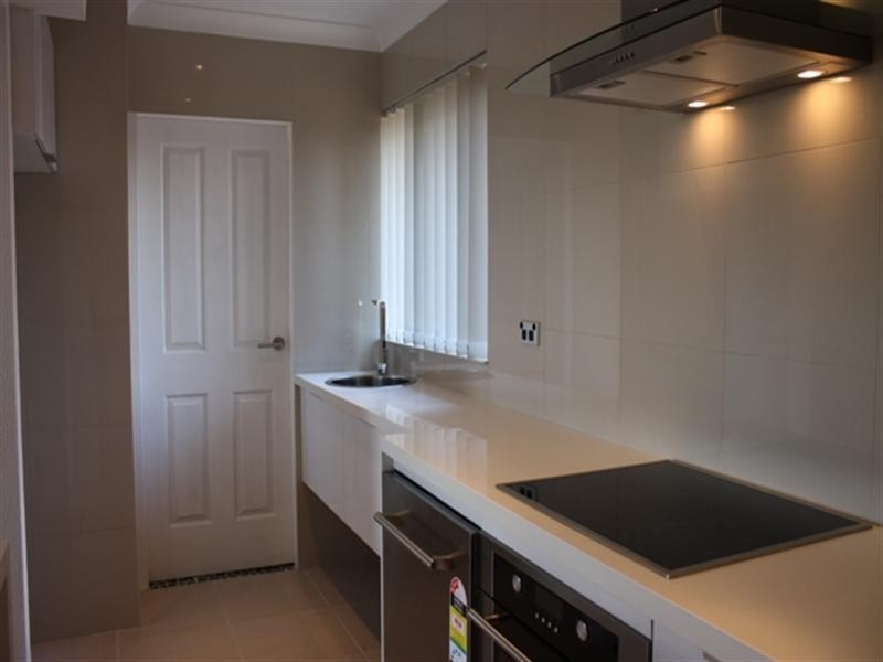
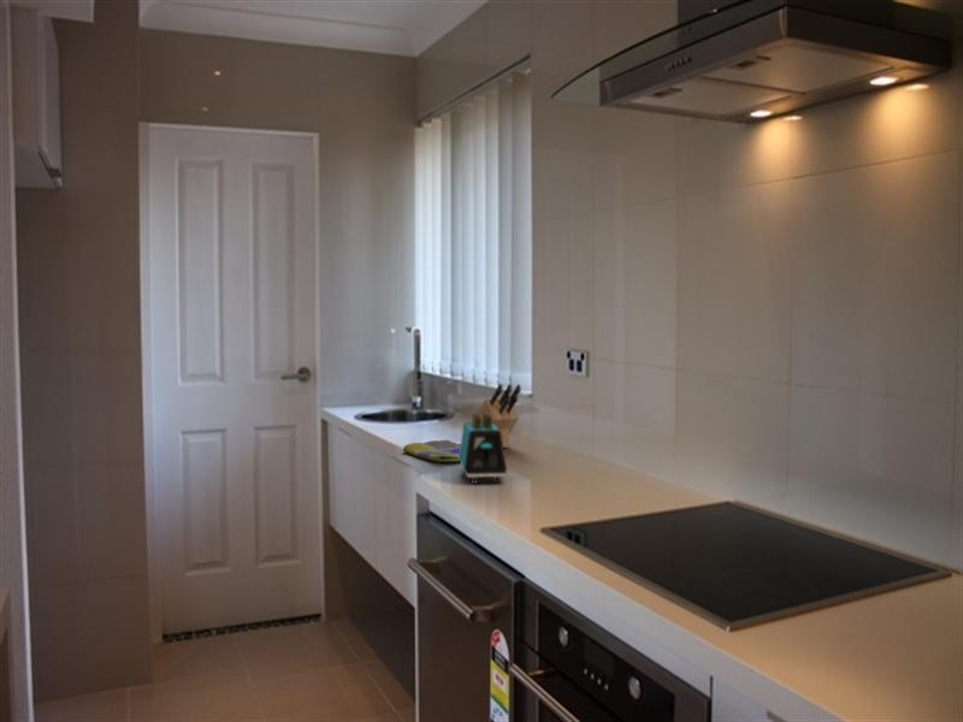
+ dish towel (444, 450)
+ knife block (492, 413)
+ toaster (482, 445)
